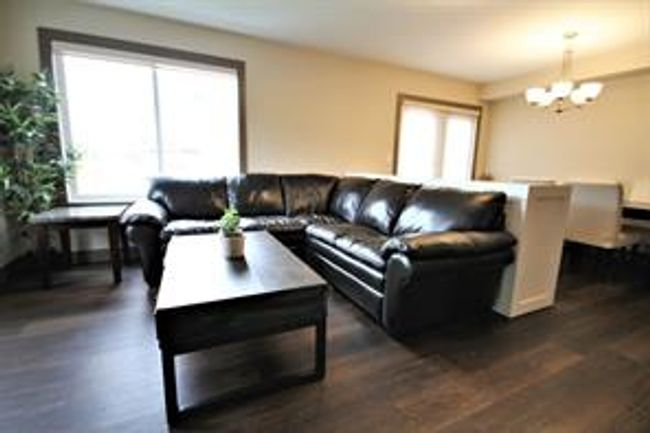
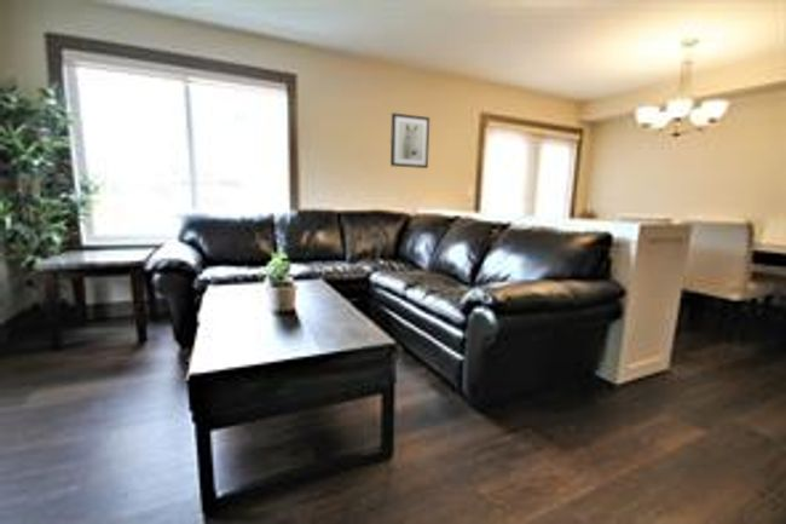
+ wall art (410, 140)
